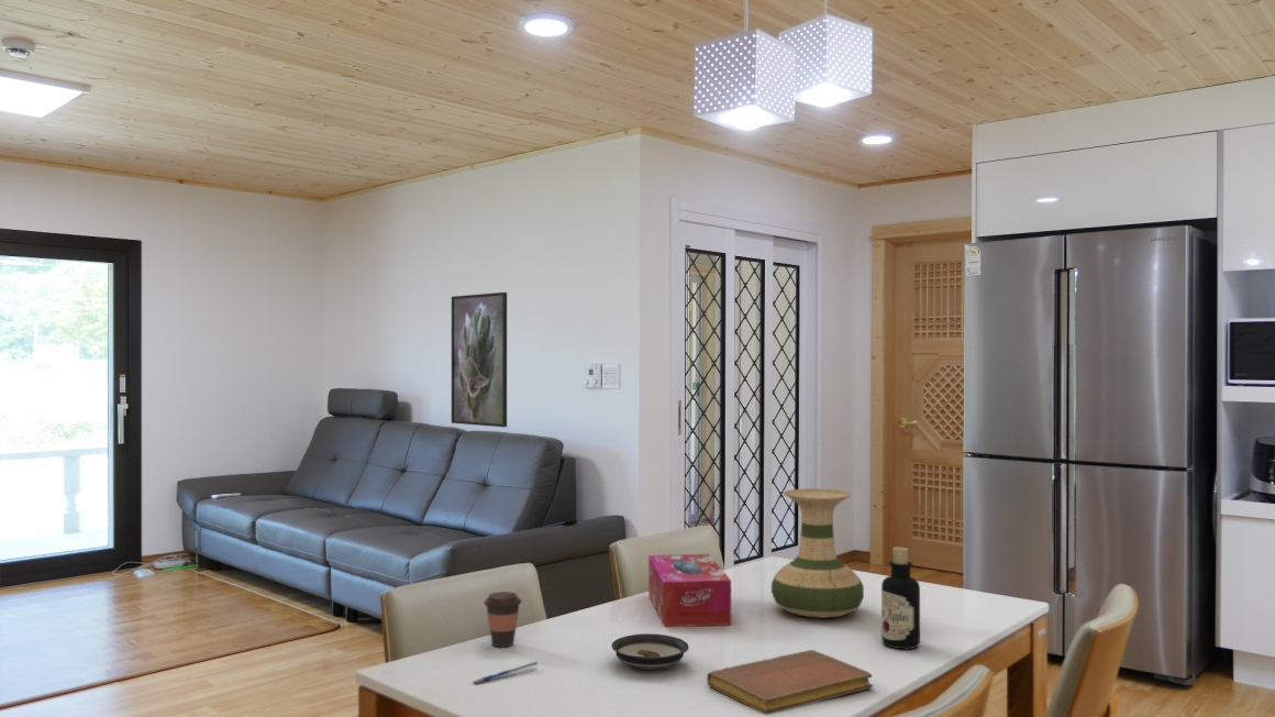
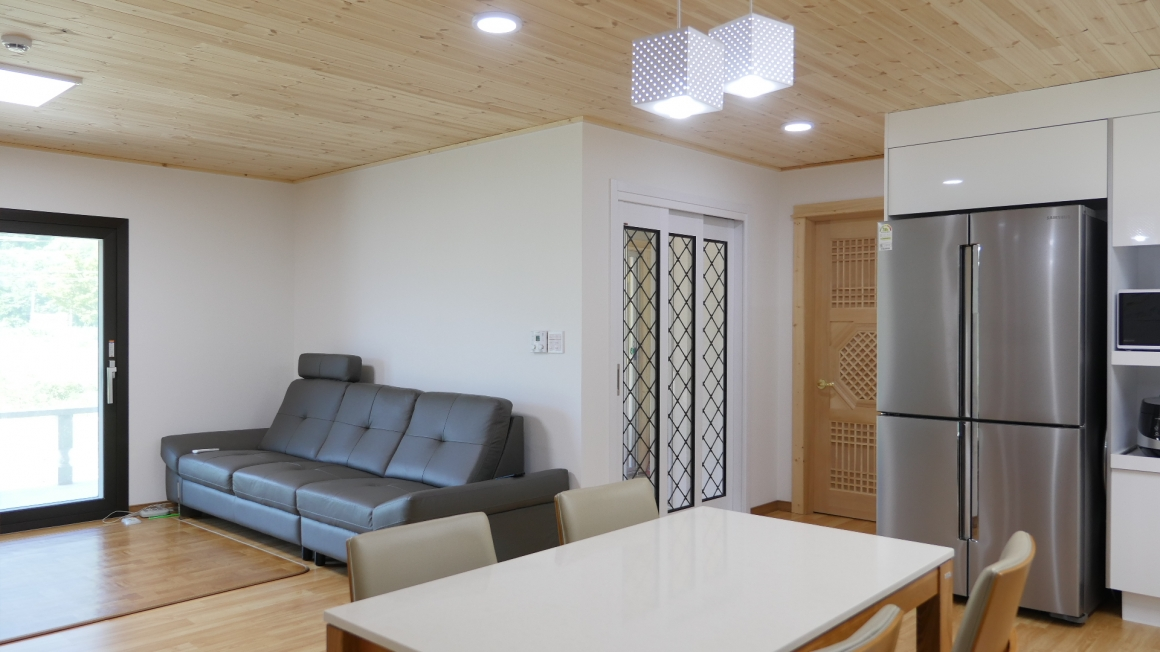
- coffee cup (502, 619)
- tissue box (687, 587)
- bottle (900, 596)
- saucer (650, 654)
- vase (817, 552)
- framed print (478, 360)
- pen (507, 671)
- notebook (789, 679)
